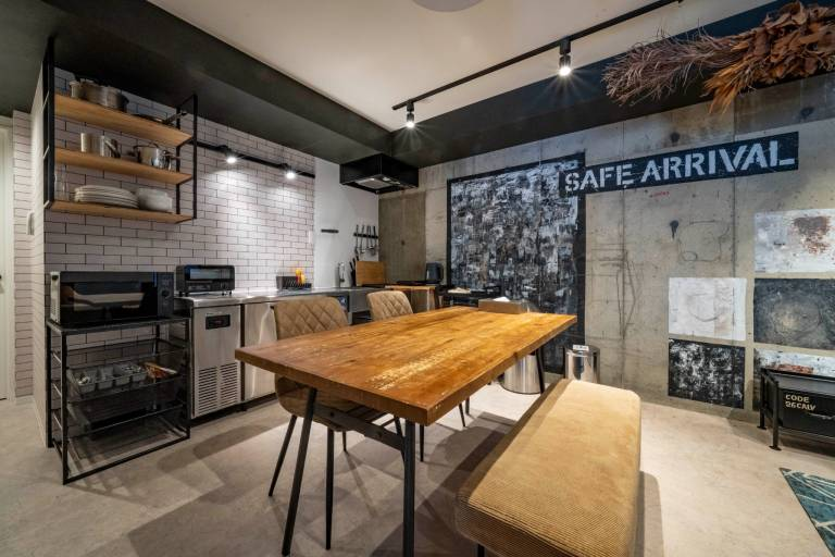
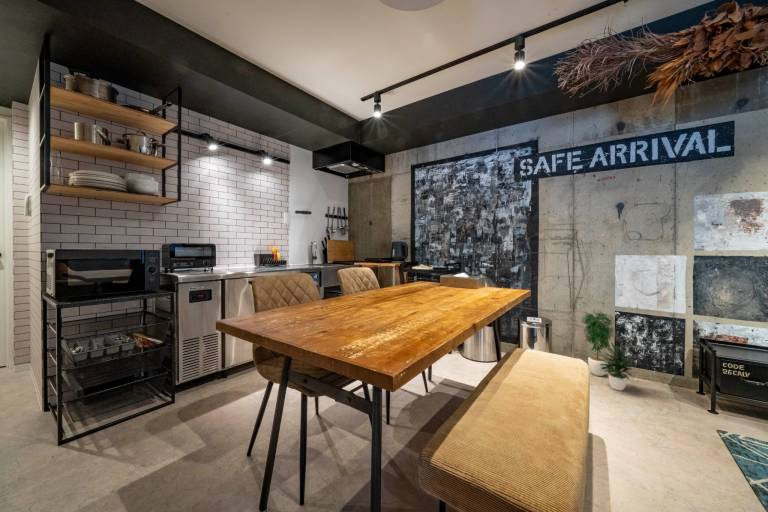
+ potted plant (605, 345)
